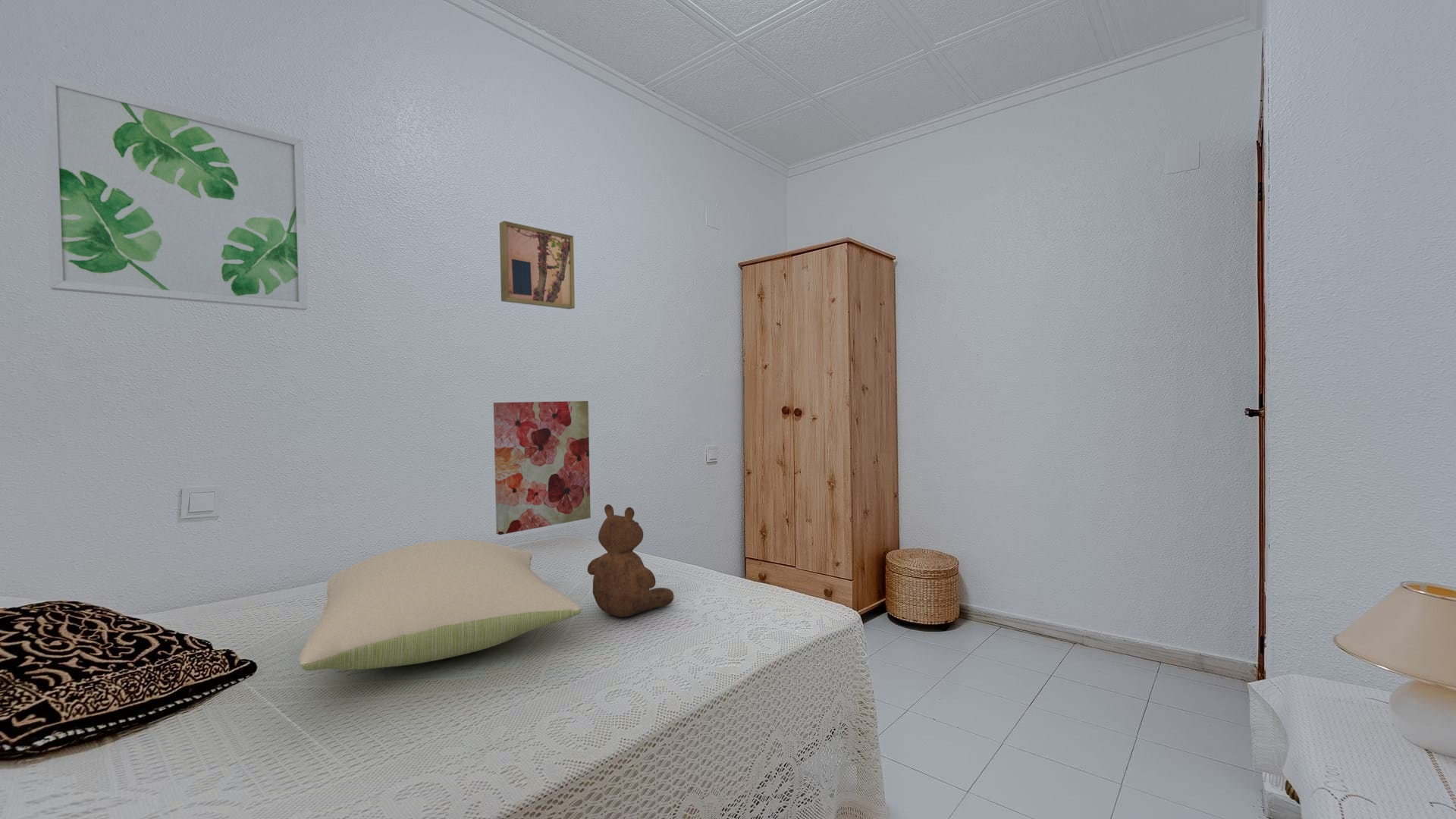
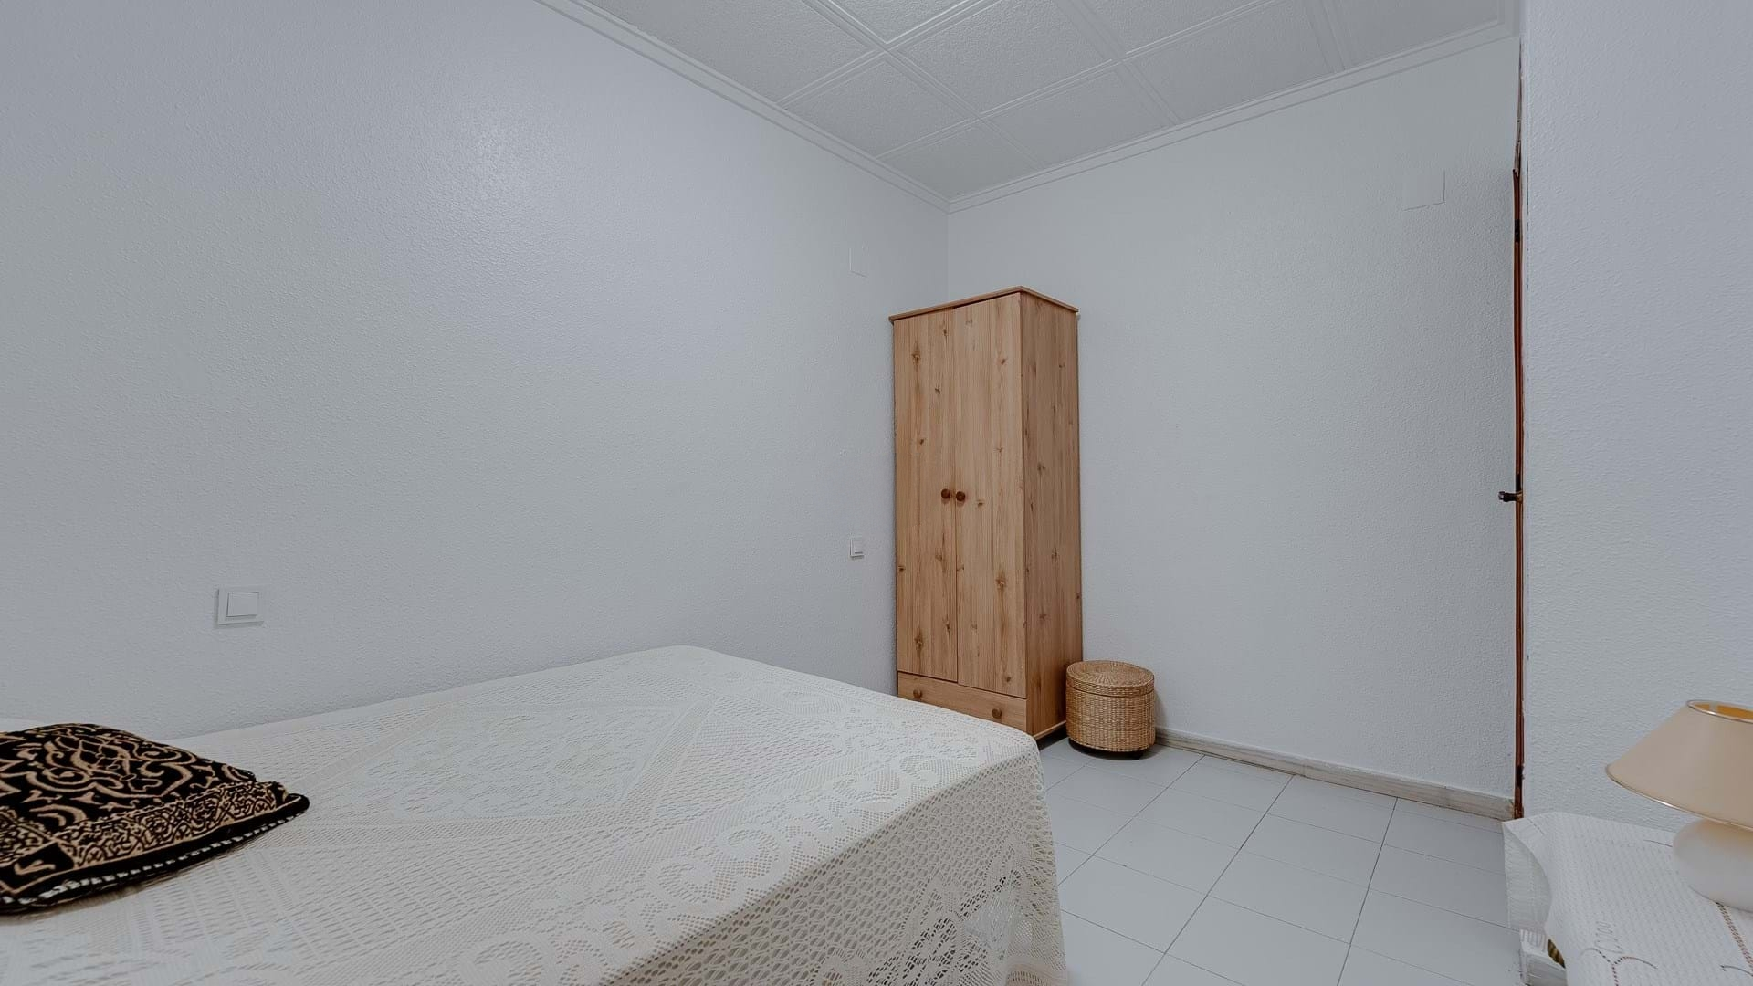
- pillow (444, 593)
- teddy bear (632, 556)
- wall art (190, 206)
- wall art (544, 463)
- wall art (538, 267)
